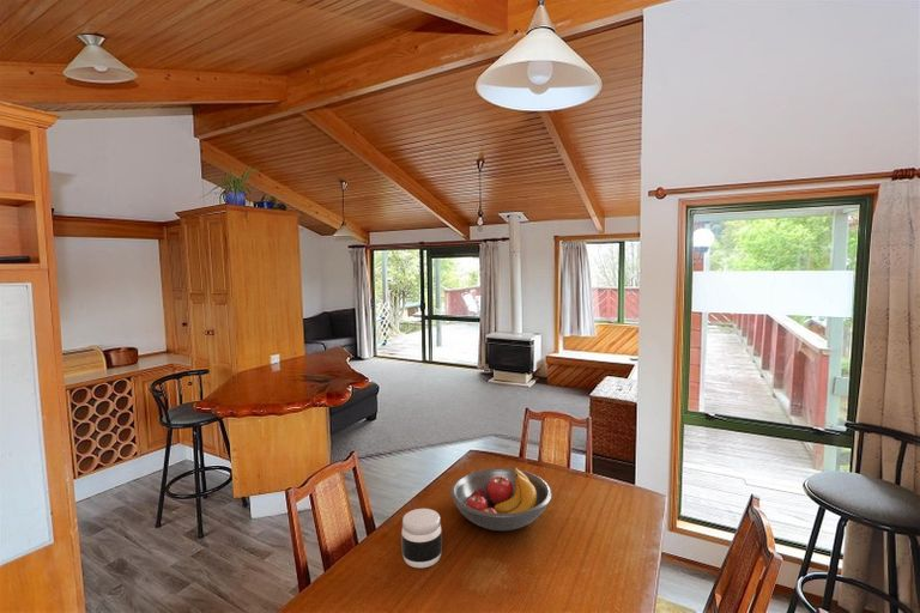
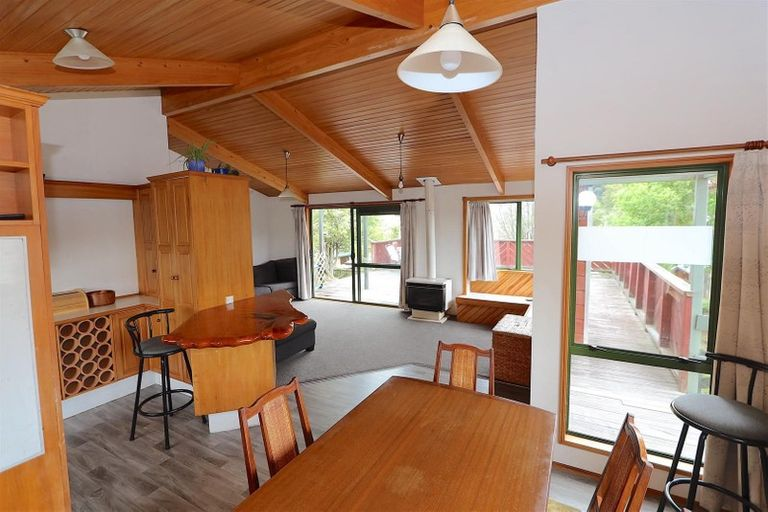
- jar (422, 536)
- fruit bowl (501, 499)
